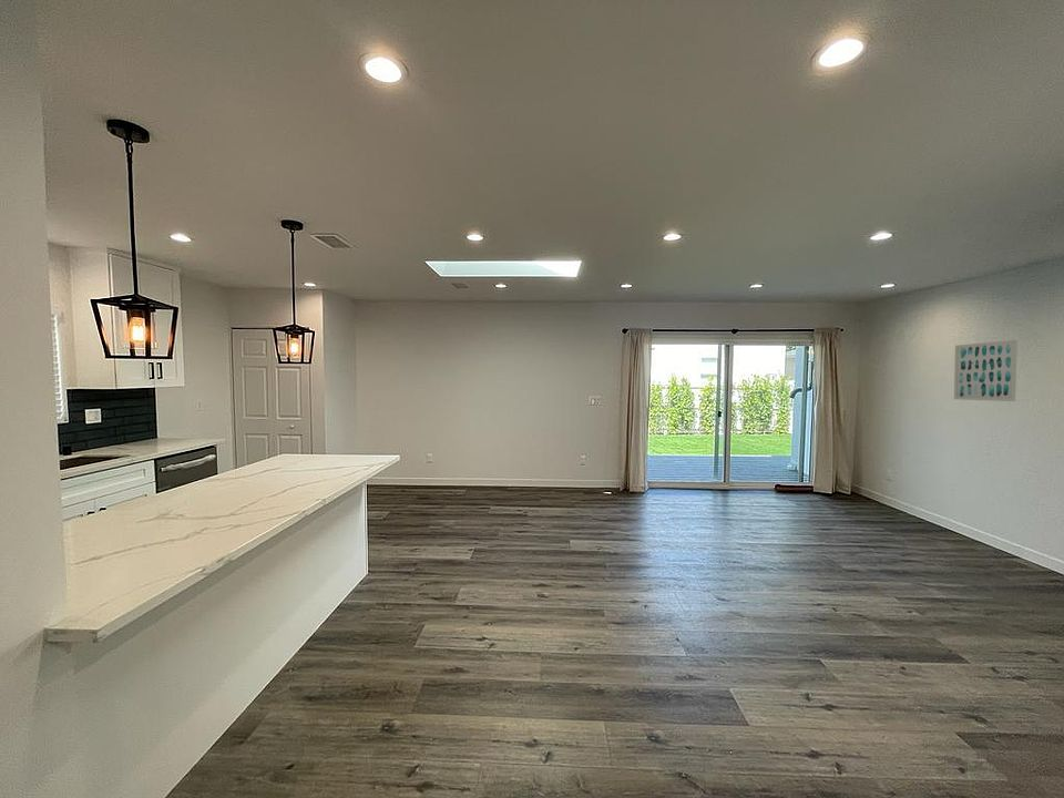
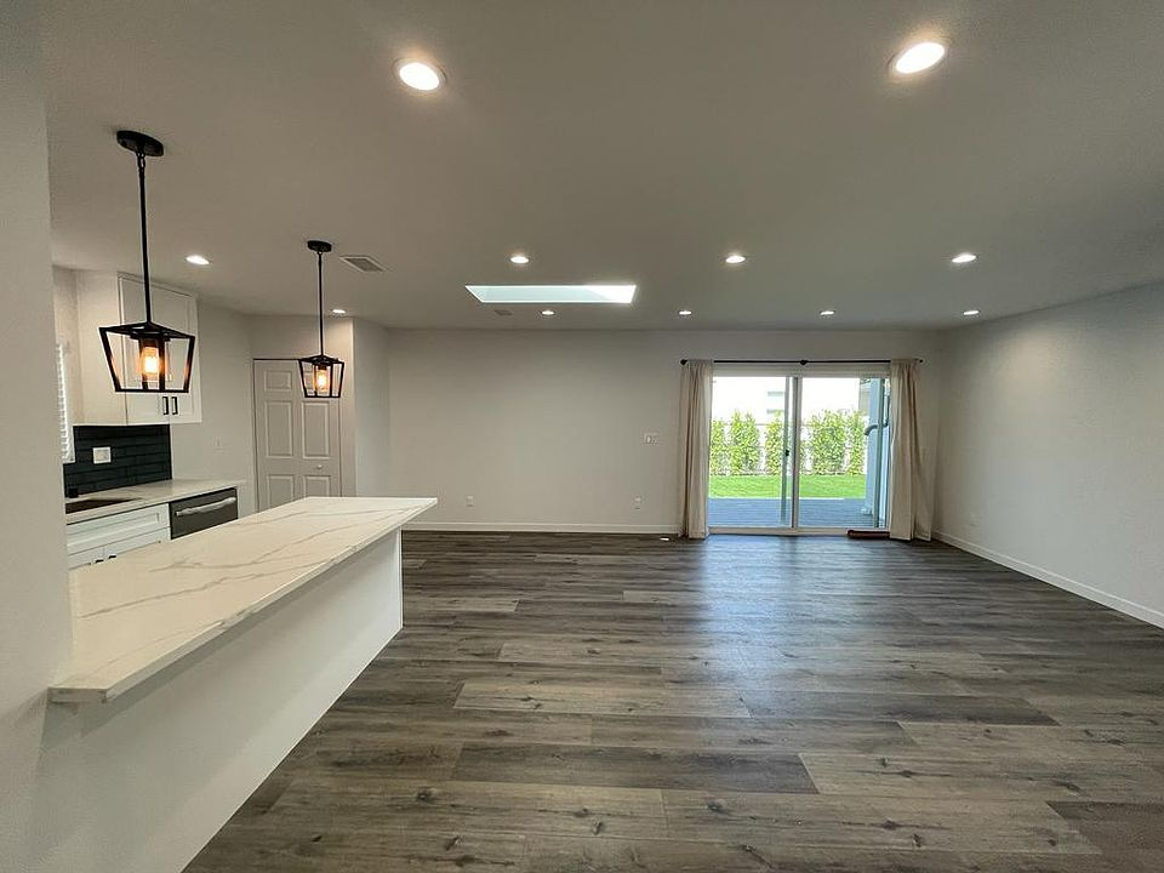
- wall art (983, 371)
